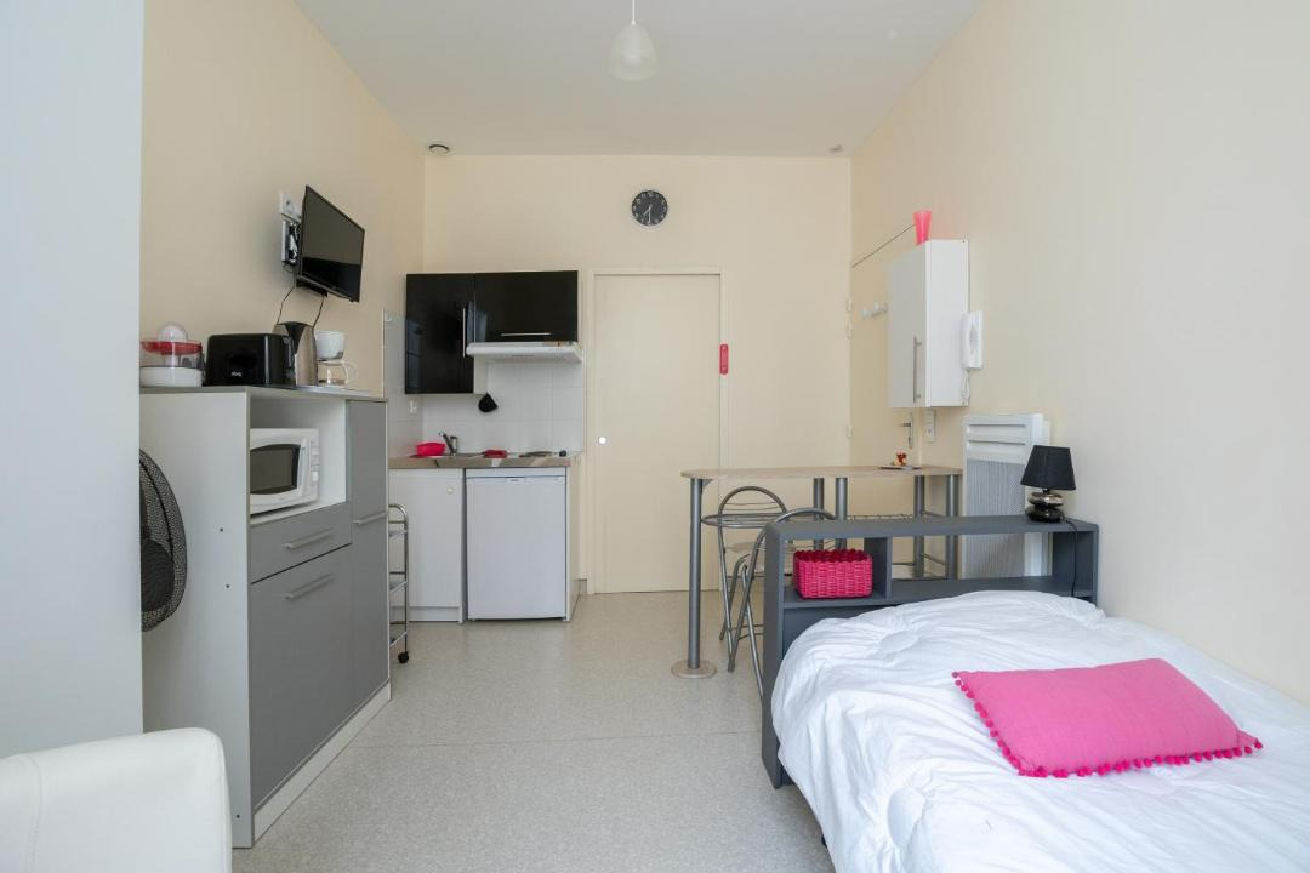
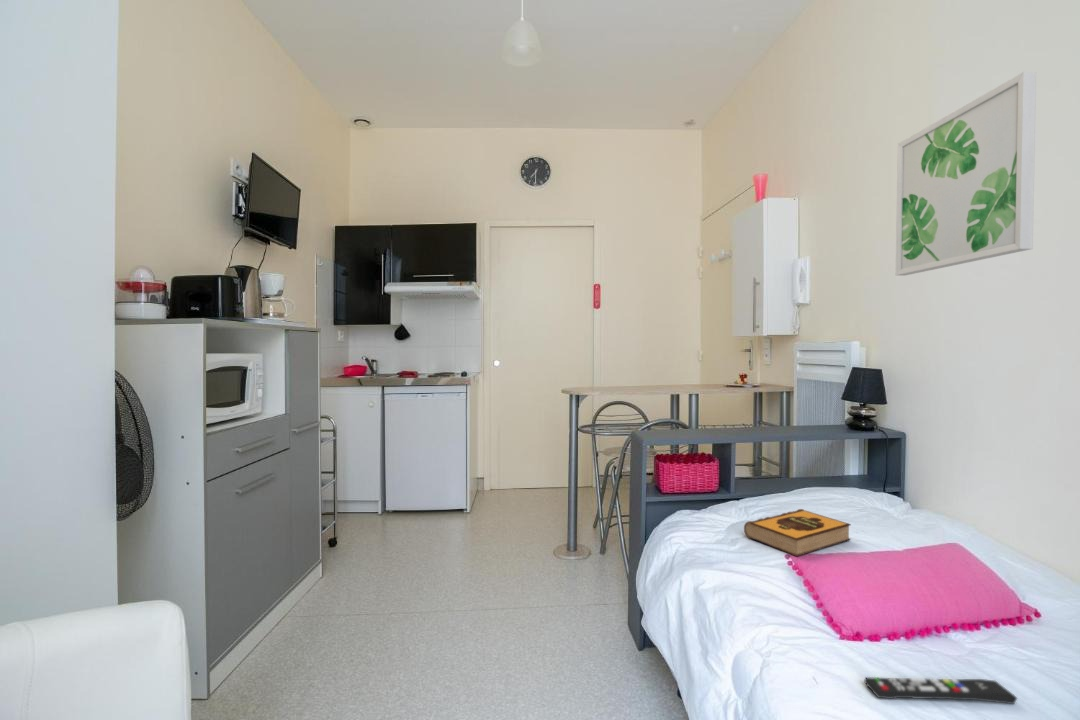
+ remote control (938, 688)
+ wall art (955, 188)
+ hardback book (796, 529)
